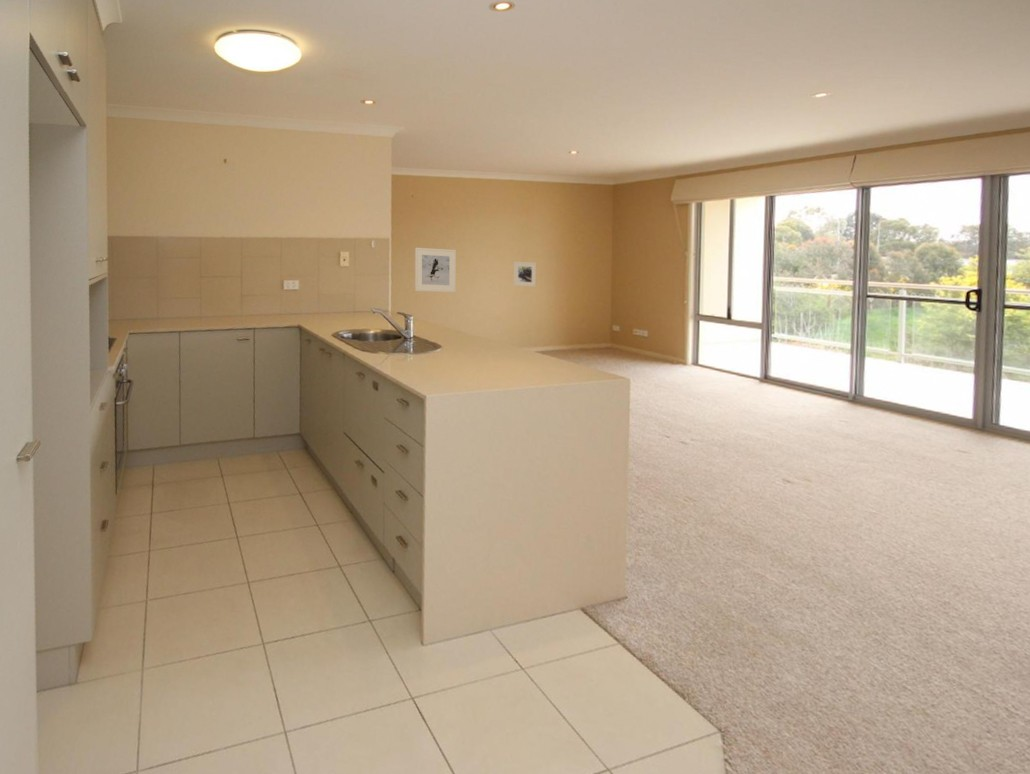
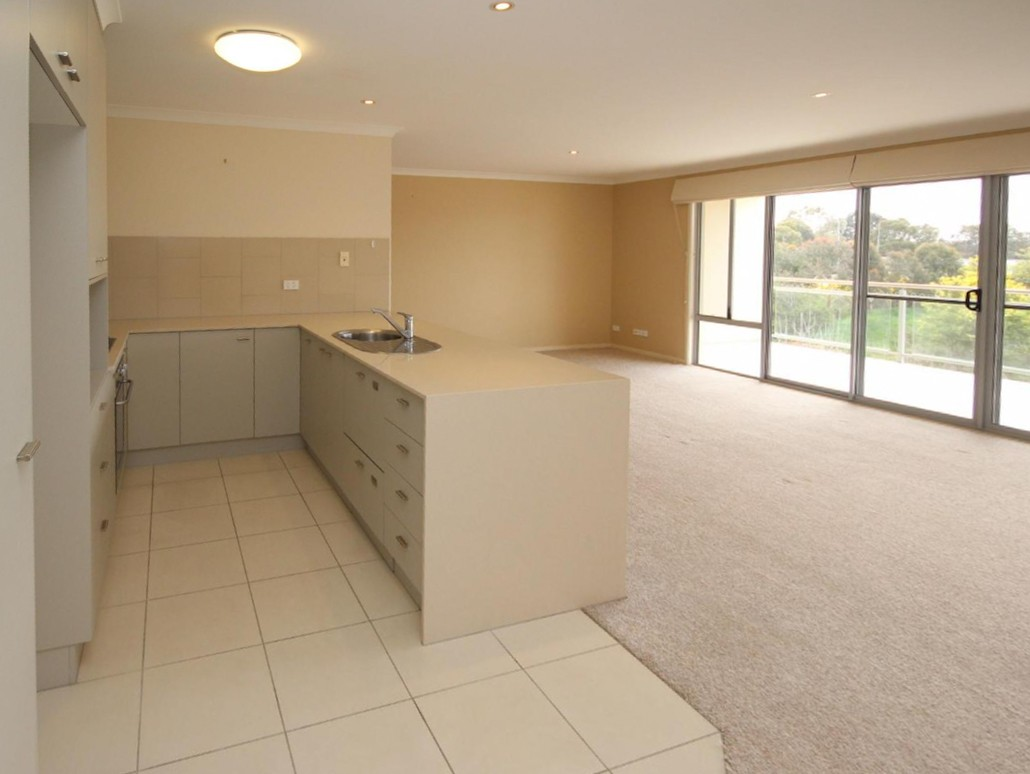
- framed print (435, 270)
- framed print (524, 274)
